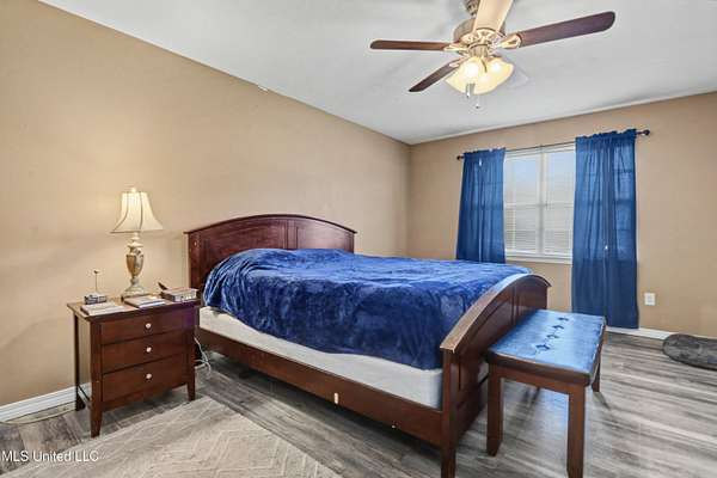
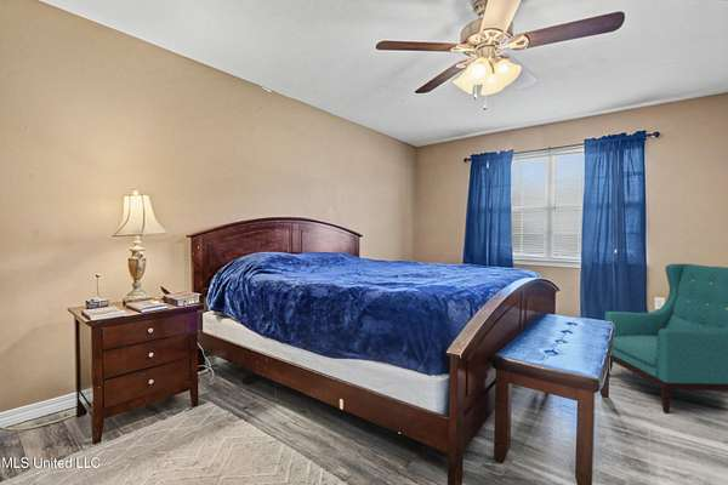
+ armchair (677, 330)
